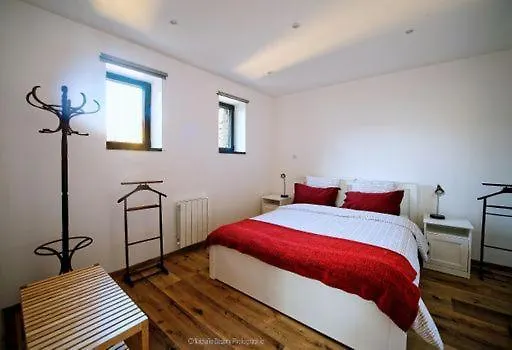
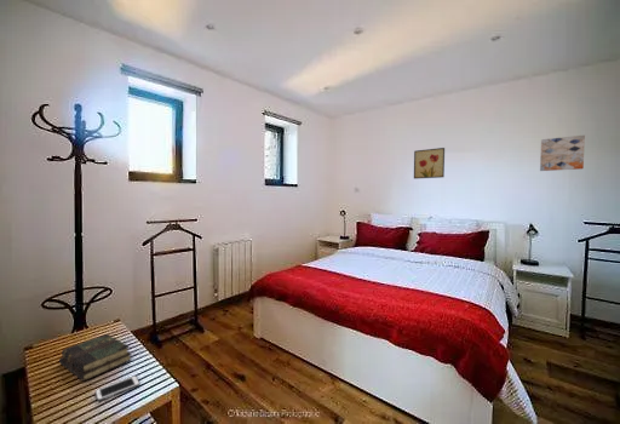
+ wall art (561, 154)
+ cell phone (117, 388)
+ book (96, 354)
+ wall art (429, 164)
